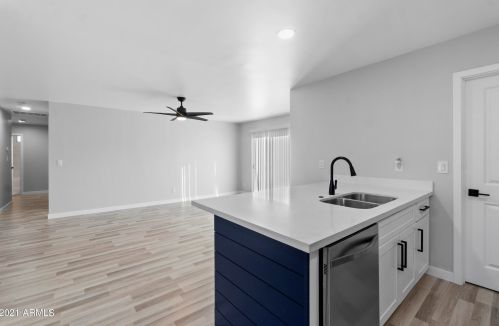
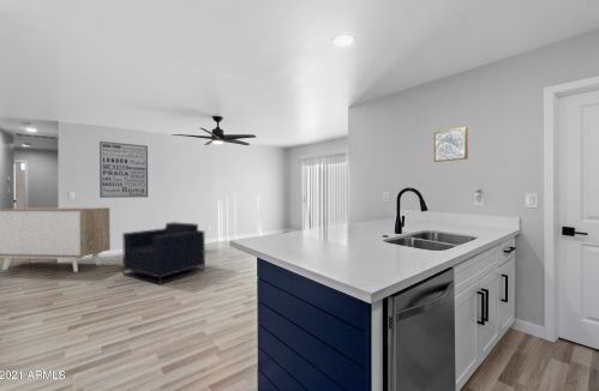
+ sideboard (52, 237)
+ wall art (124, 170)
+ armchair (164, 248)
+ wall art (450, 145)
